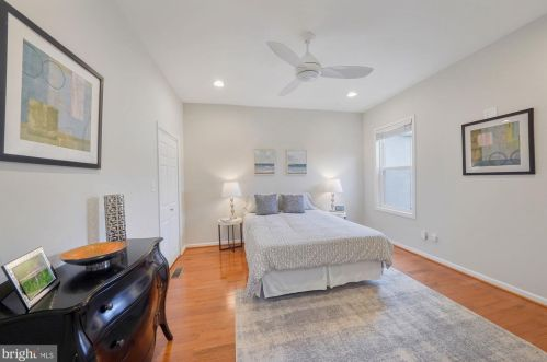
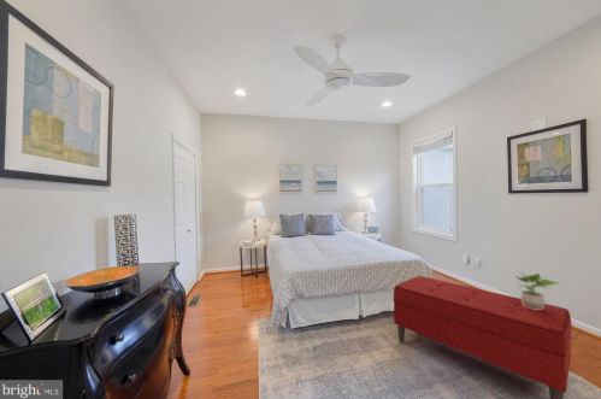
+ potted plant (534, 289)
+ bench (471, 327)
